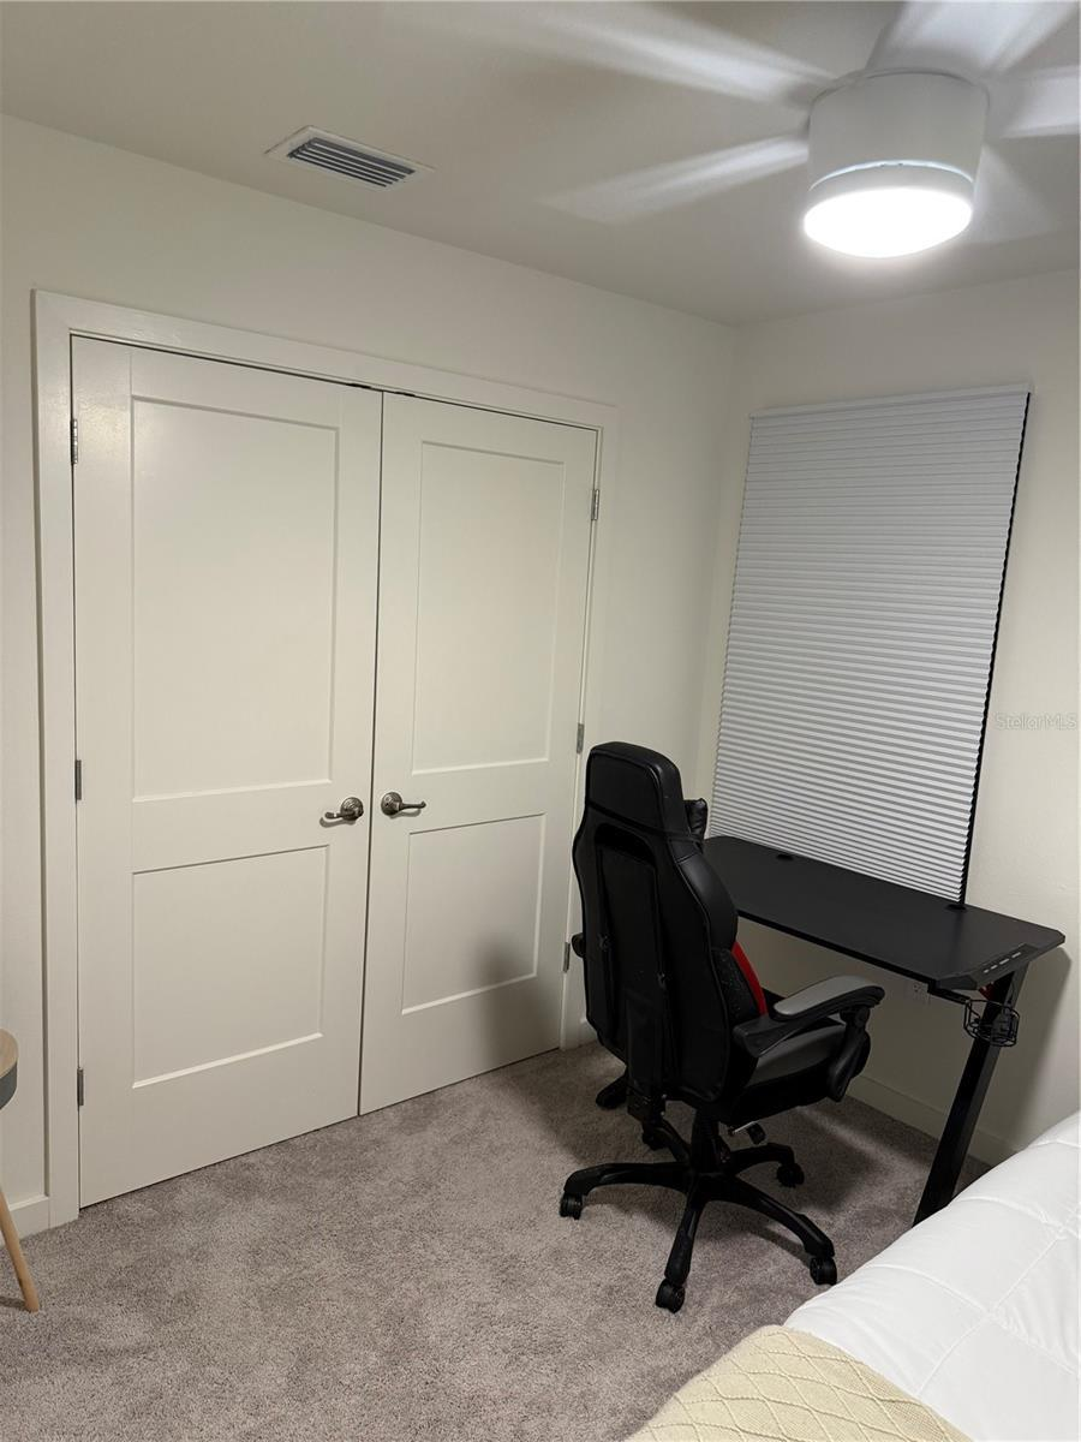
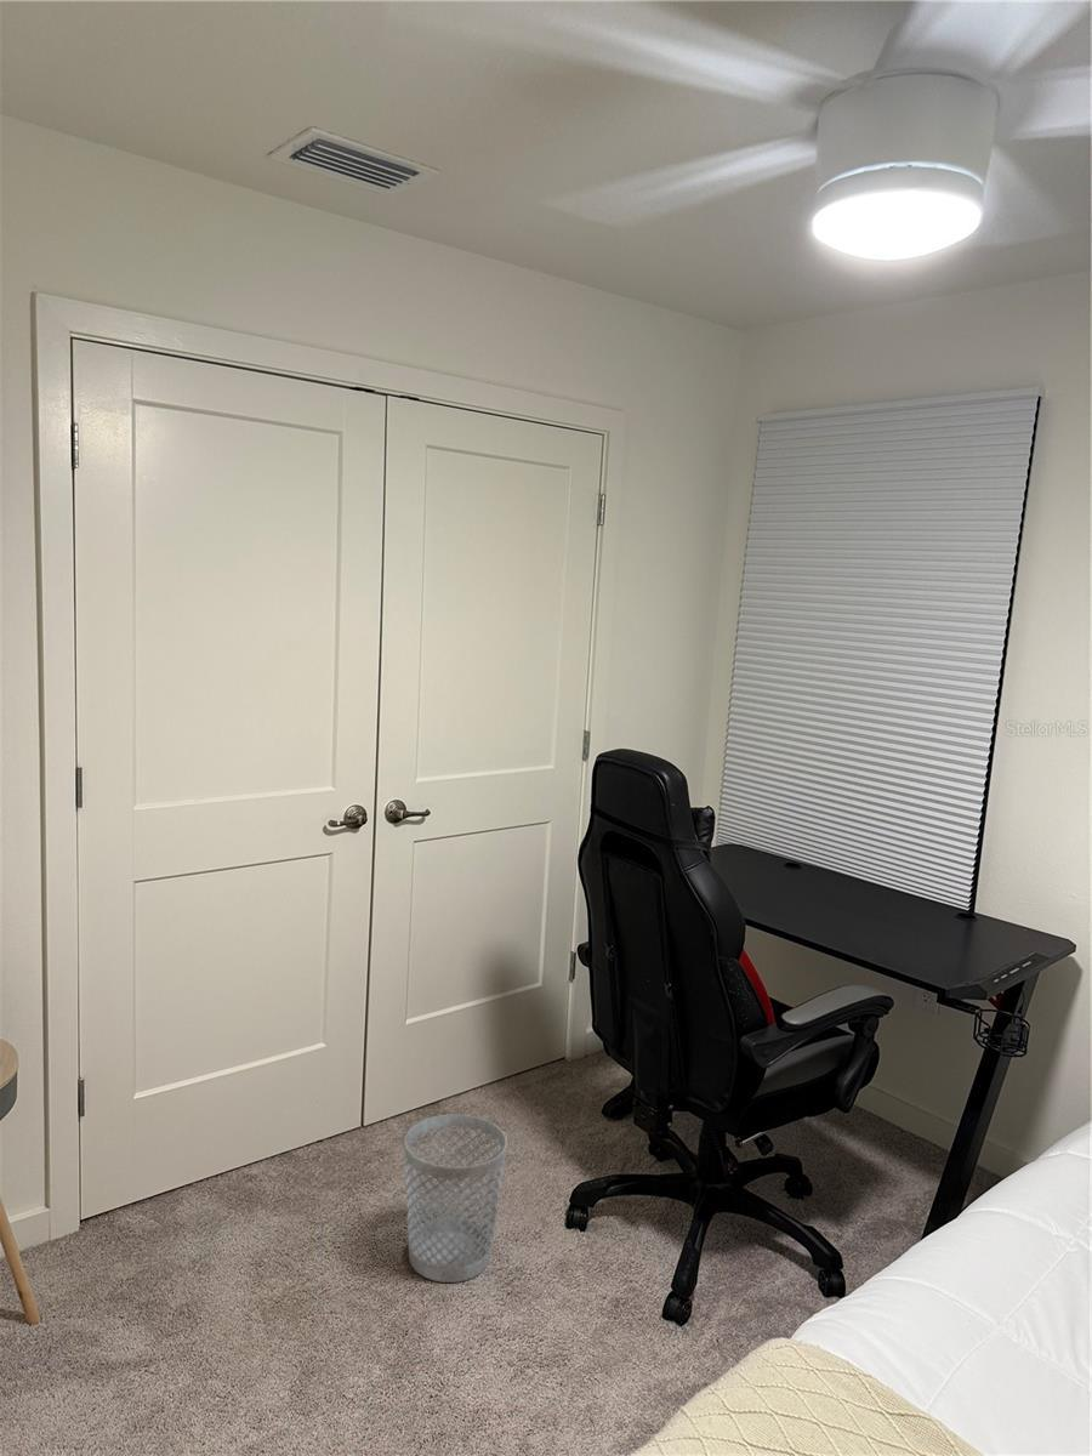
+ wastebasket (453, 1198)
